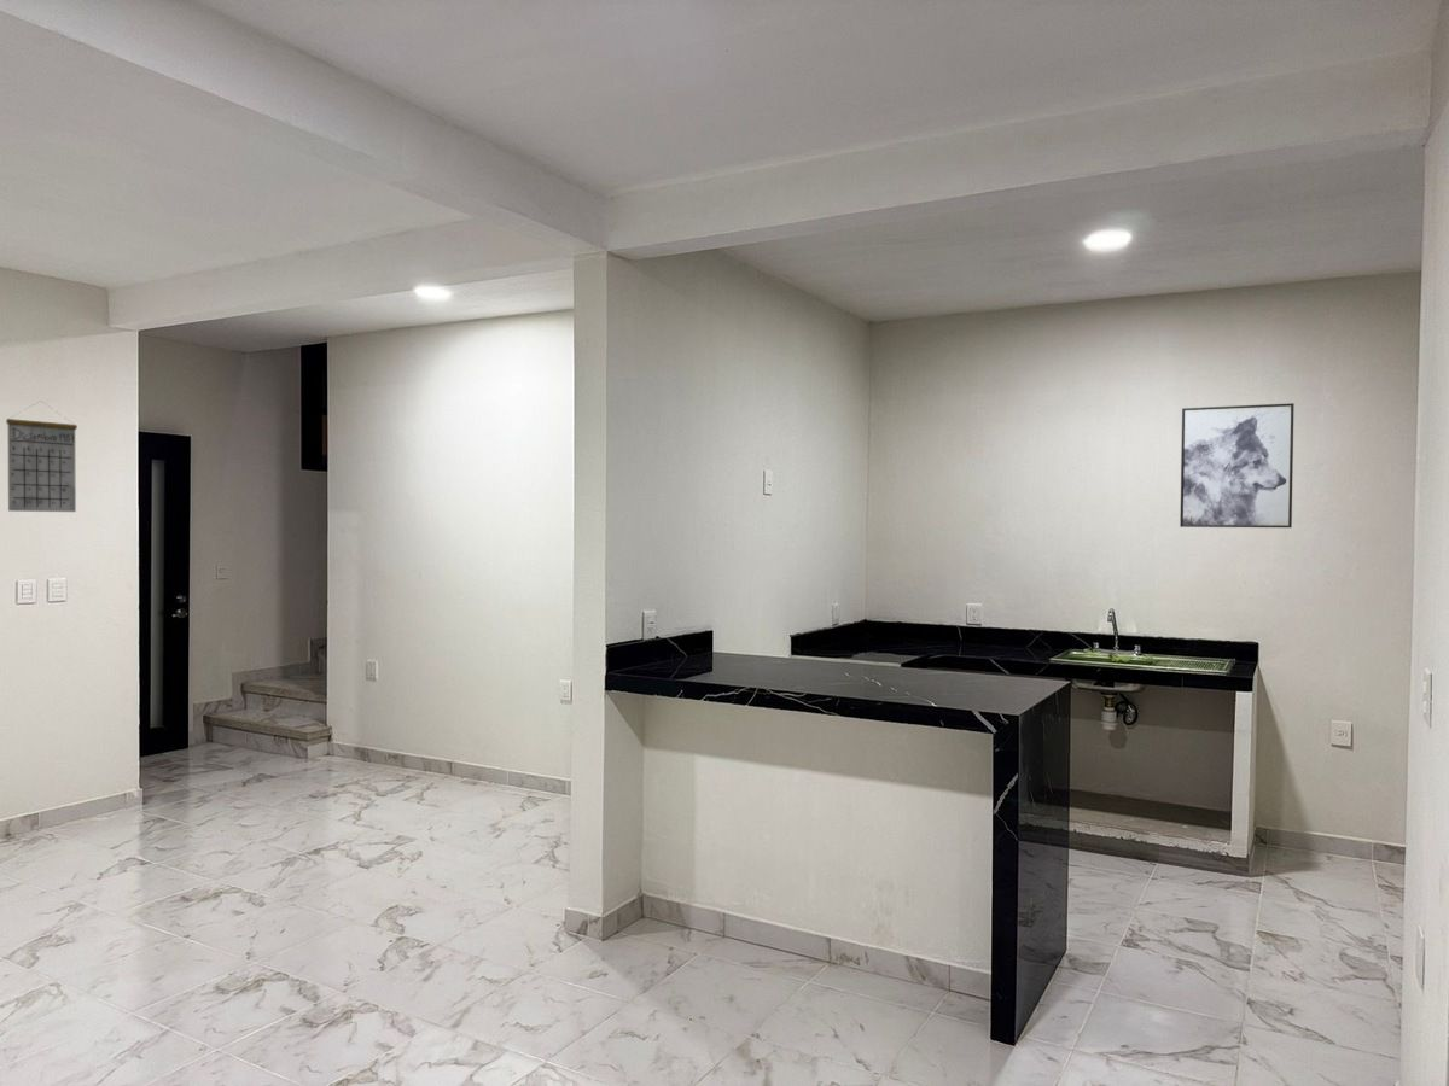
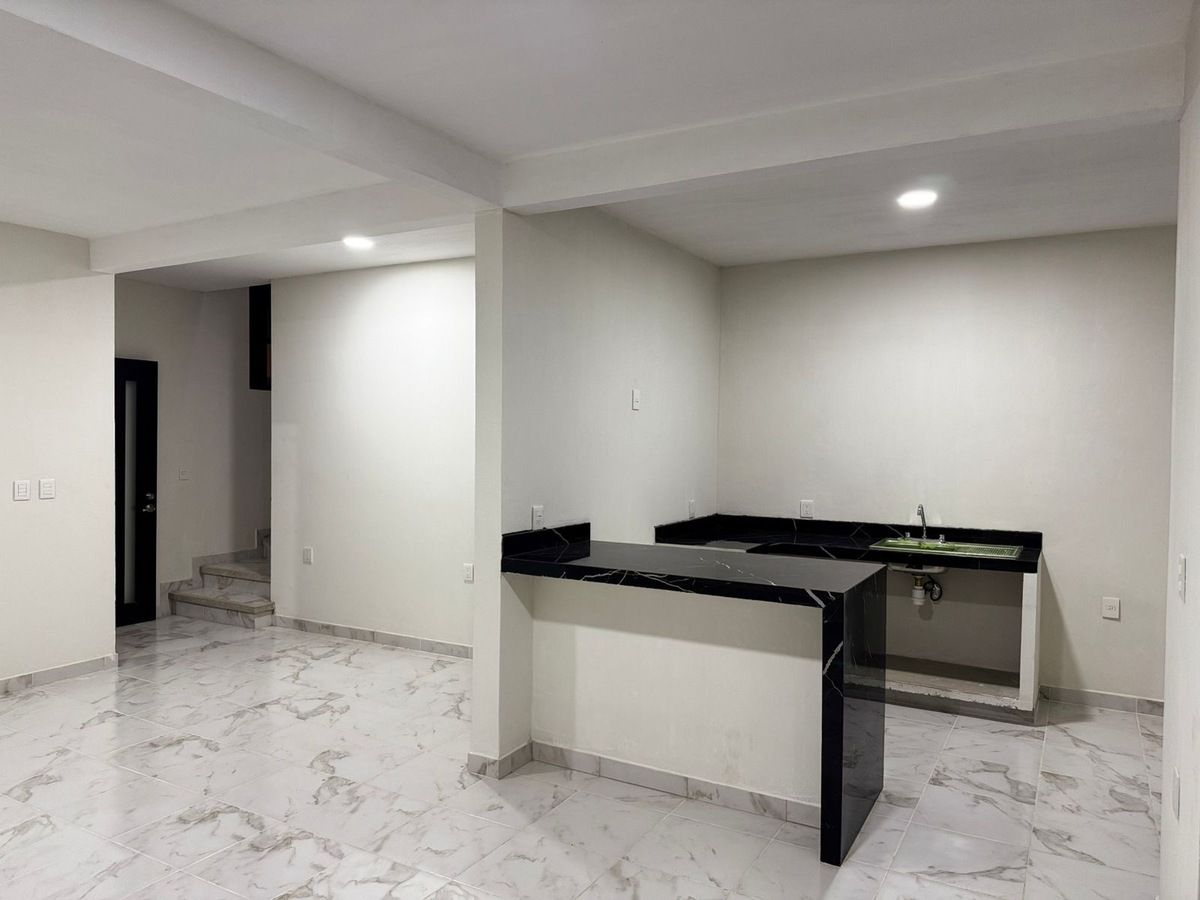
- wall art (1235, 466)
- calendar (42, 455)
